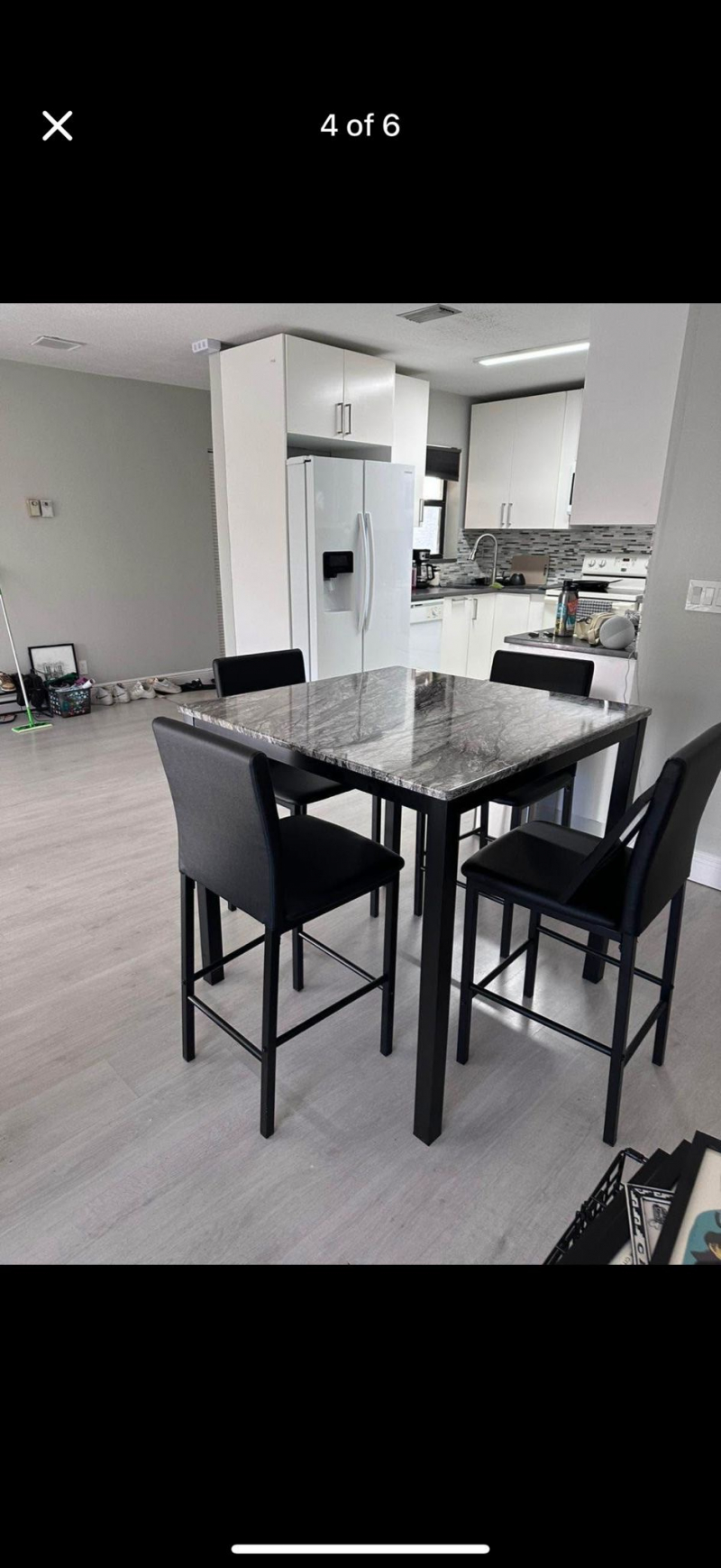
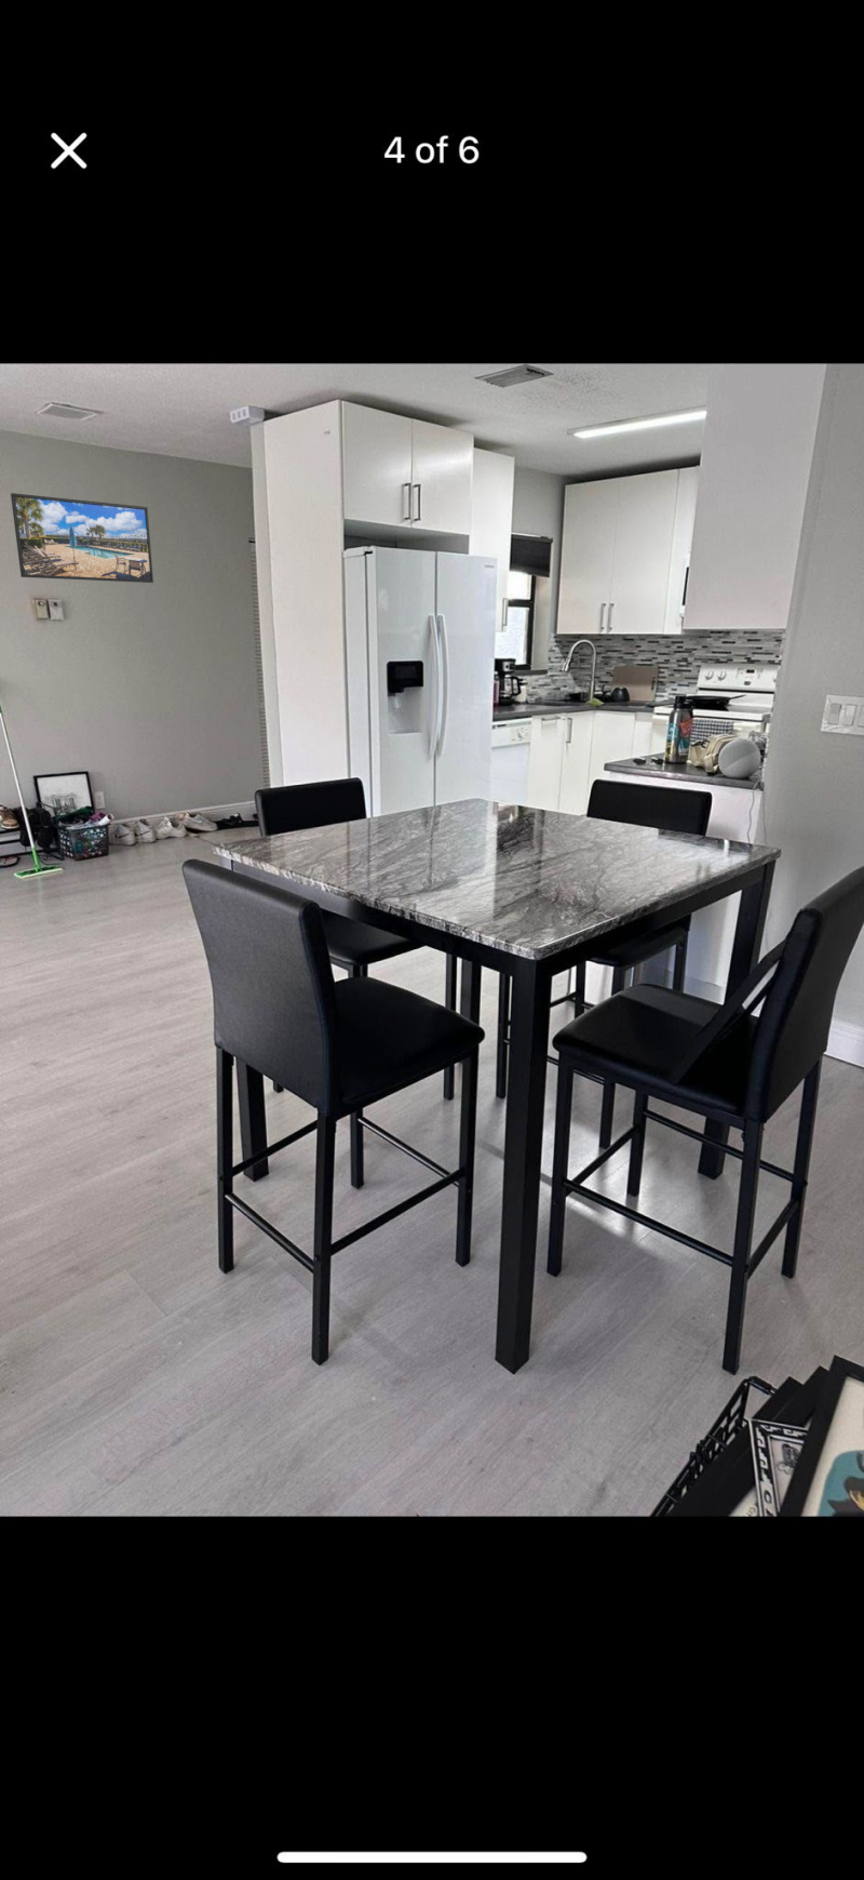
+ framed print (86, 541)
